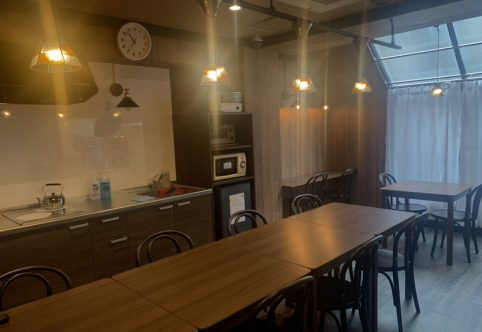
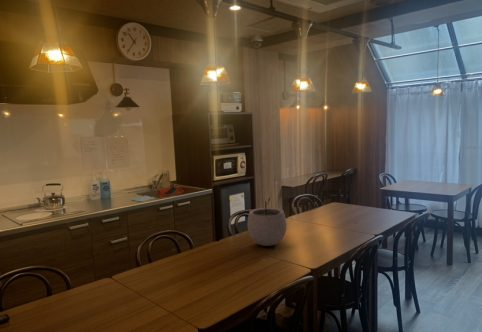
+ plant pot (266, 220)
